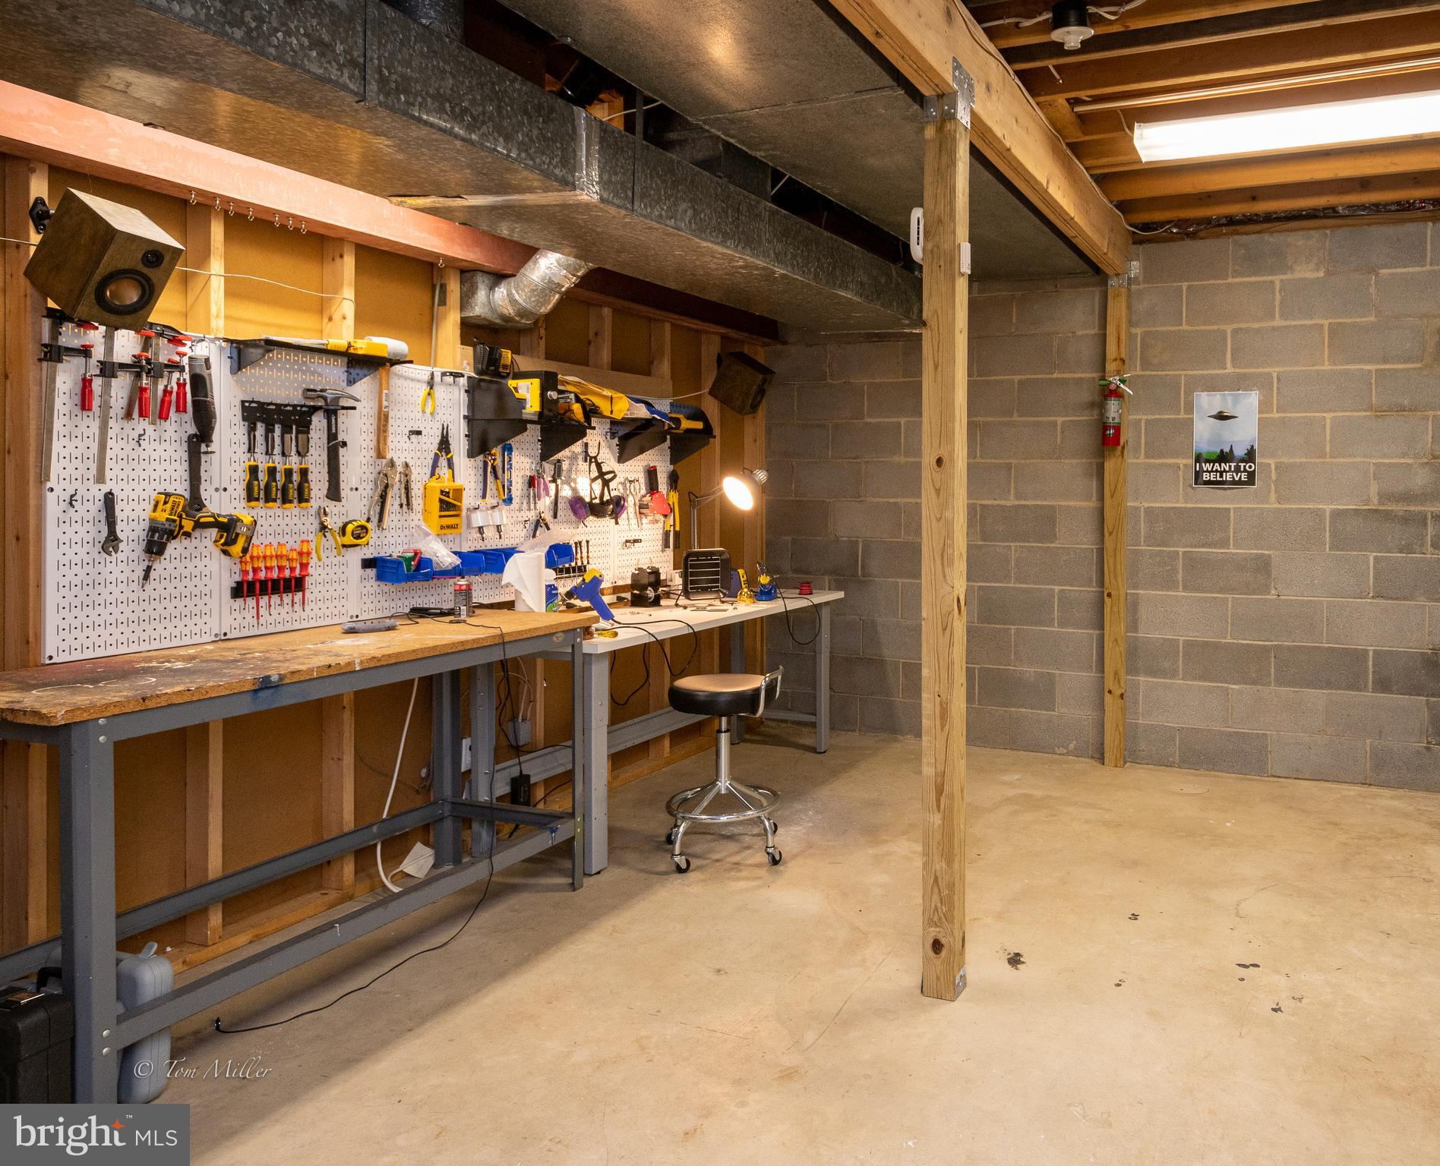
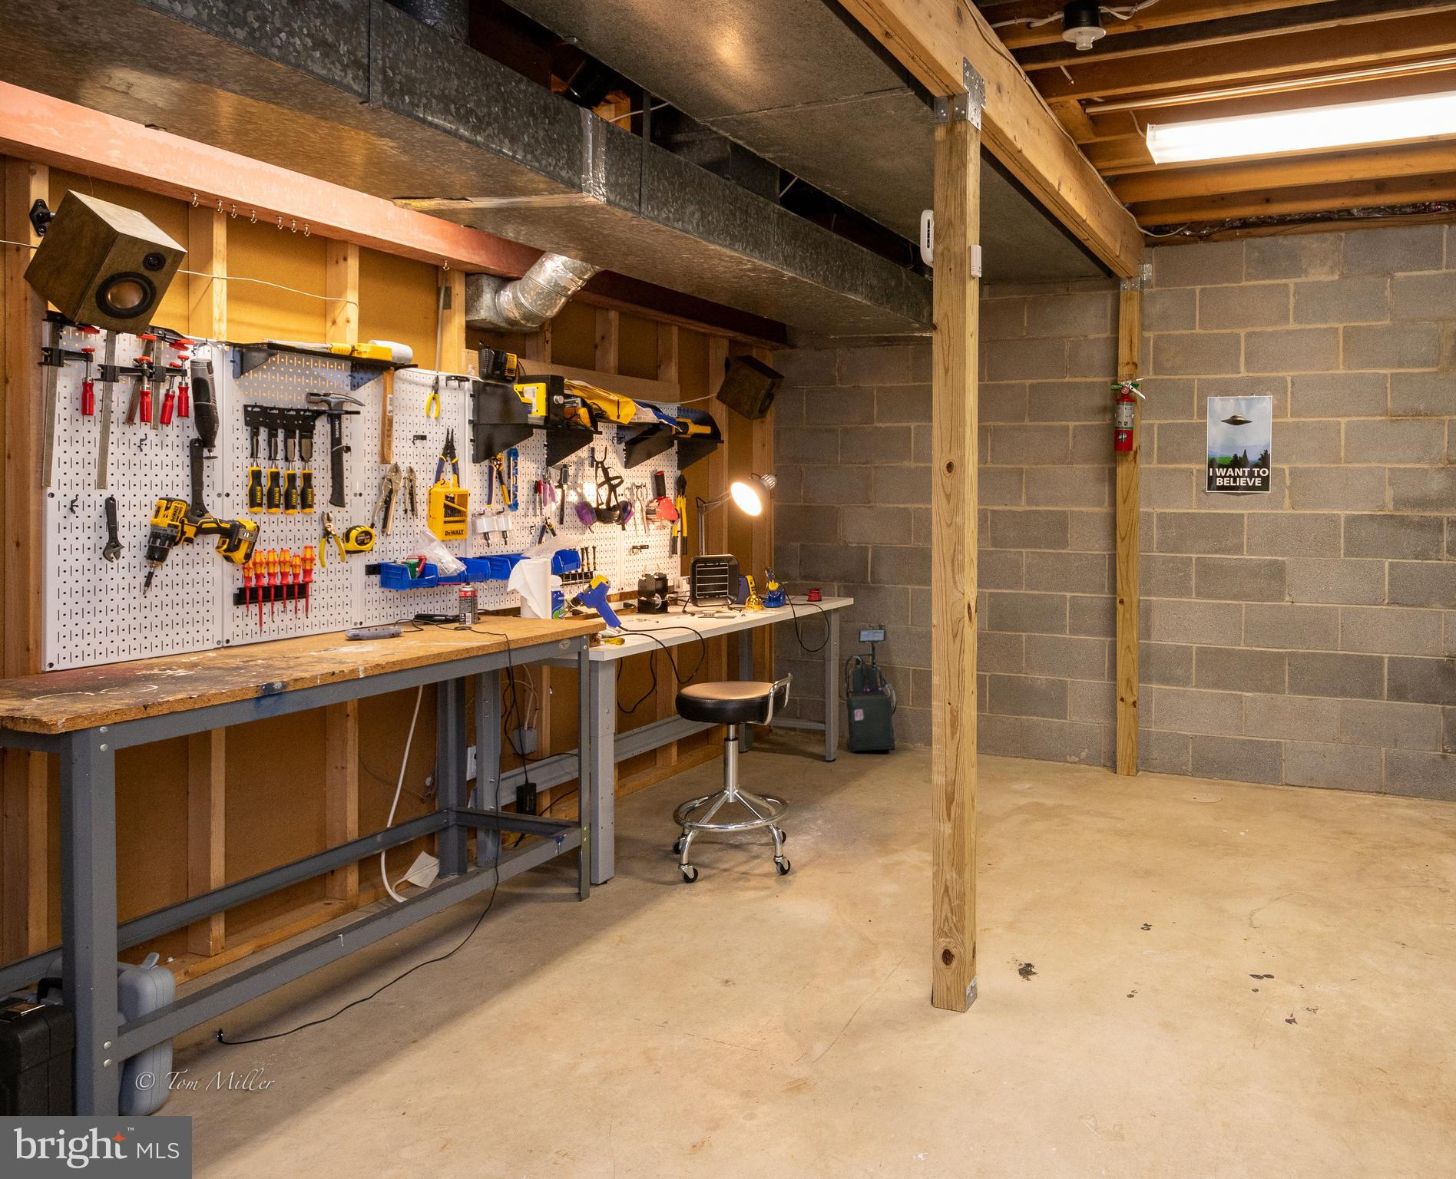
+ vacuum cleaner (871, 686)
